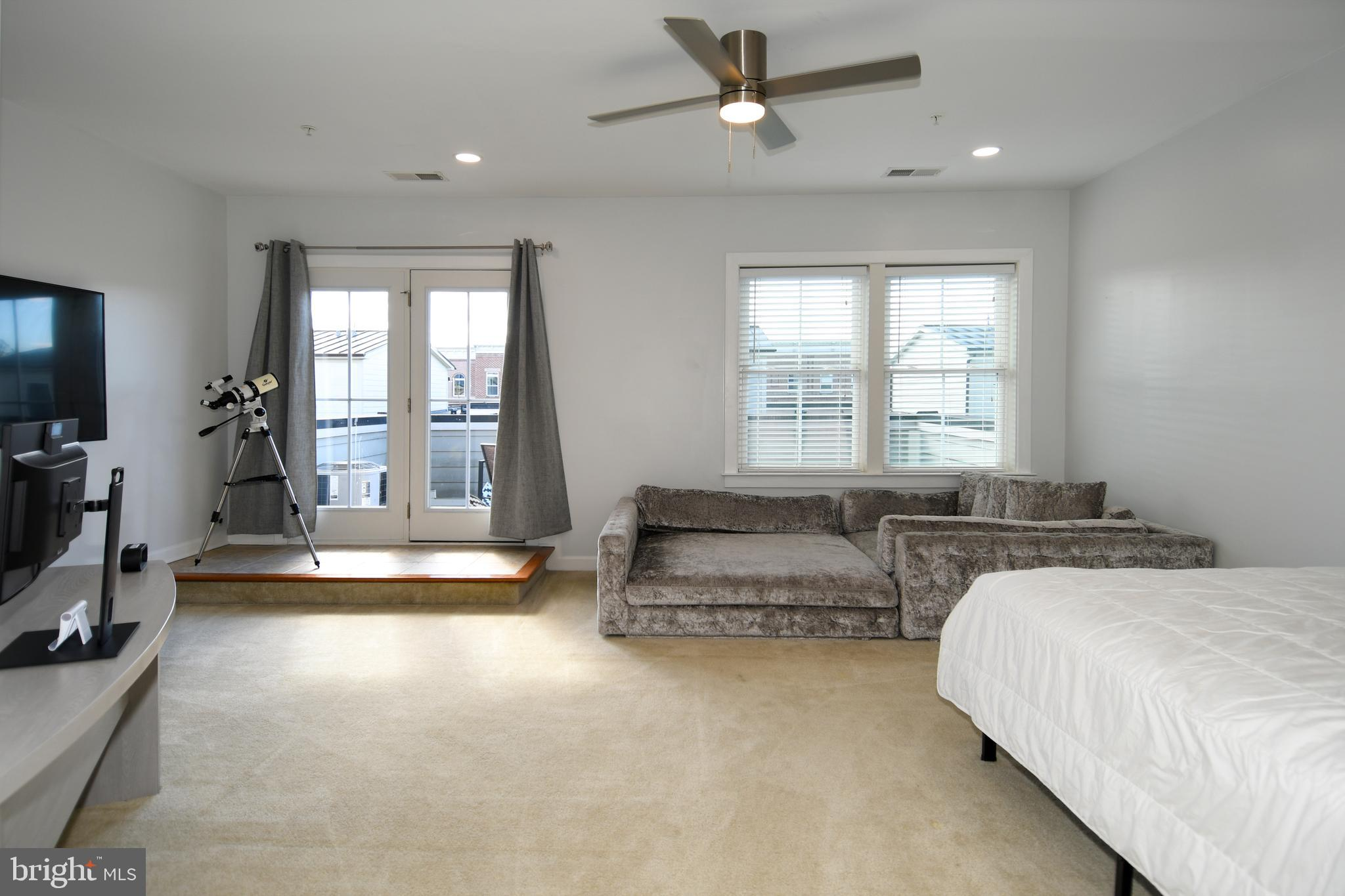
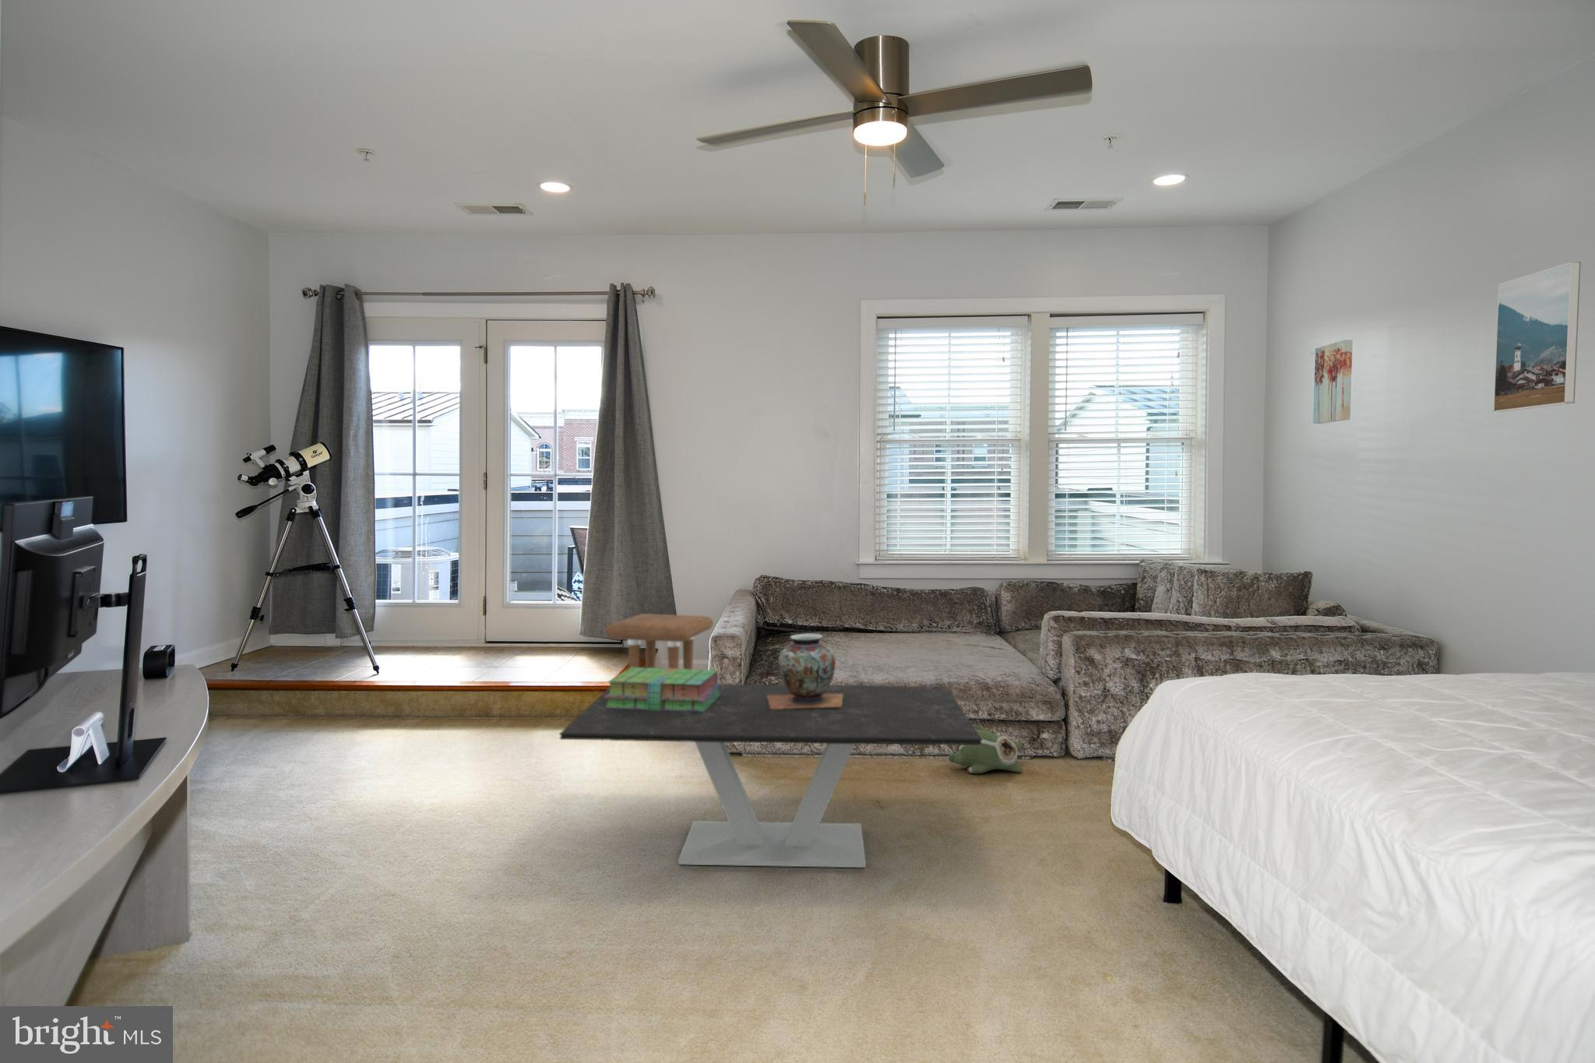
+ plush toy (985, 749)
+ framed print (1535, 340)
+ side table (655, 668)
+ wall art (1332, 382)
+ stack of books (664, 687)
+ coffee table (744, 788)
+ decorative vase (804, 668)
